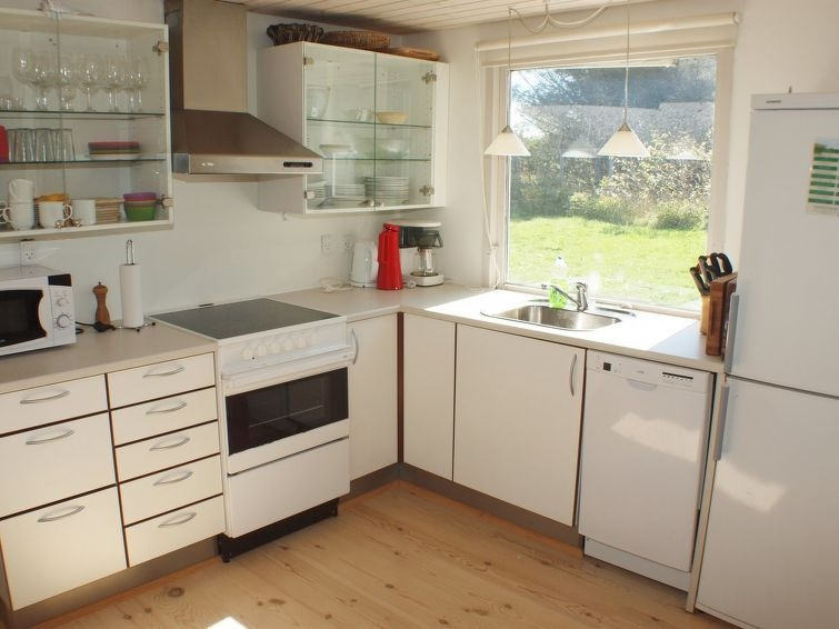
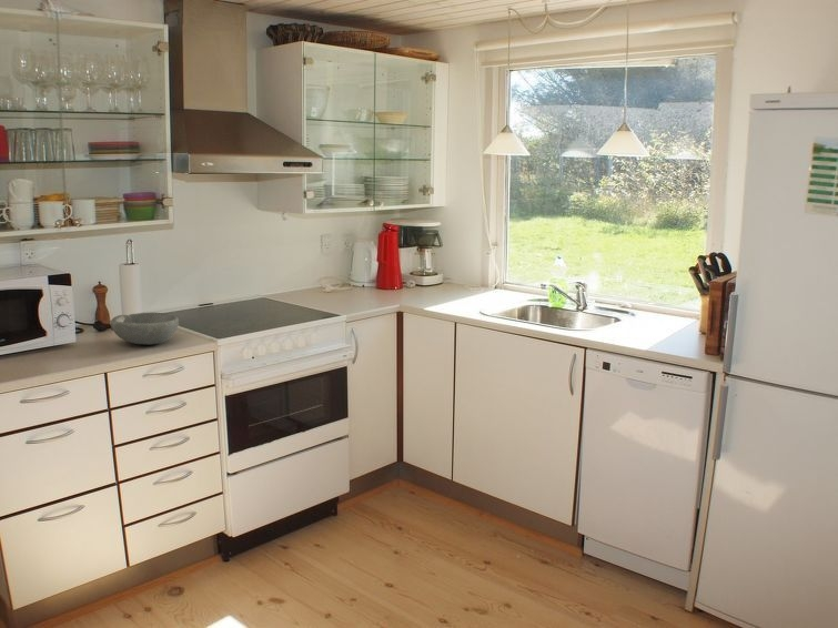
+ bowl (145, 330)
